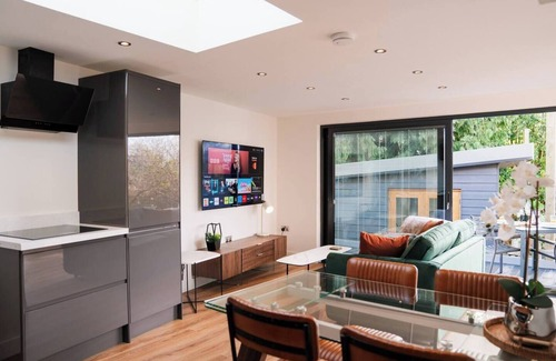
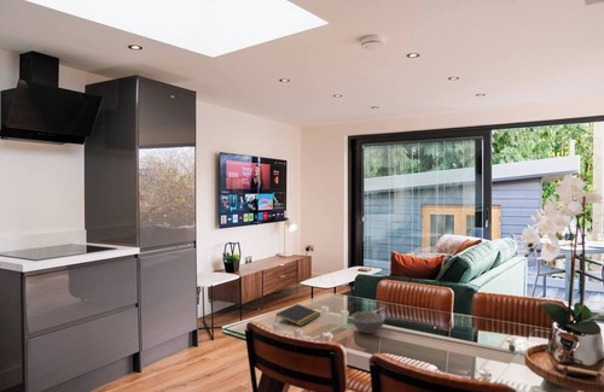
+ bowl (367, 323)
+ notepad (298, 314)
